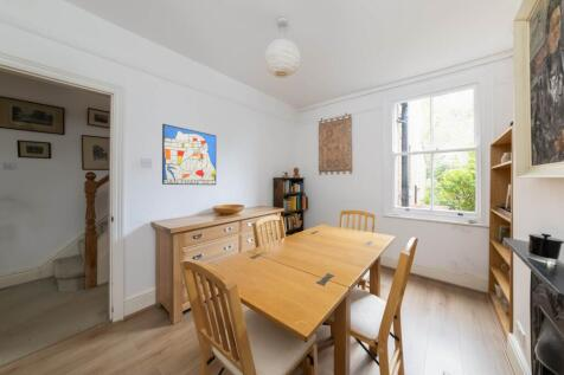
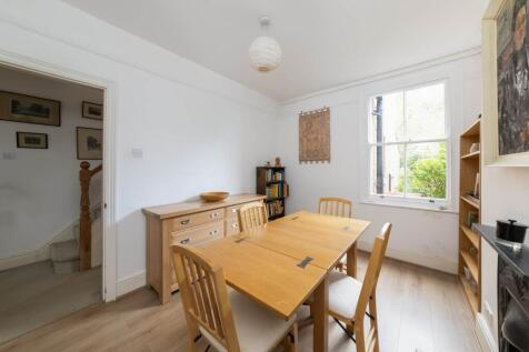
- wall art (192, 157)
